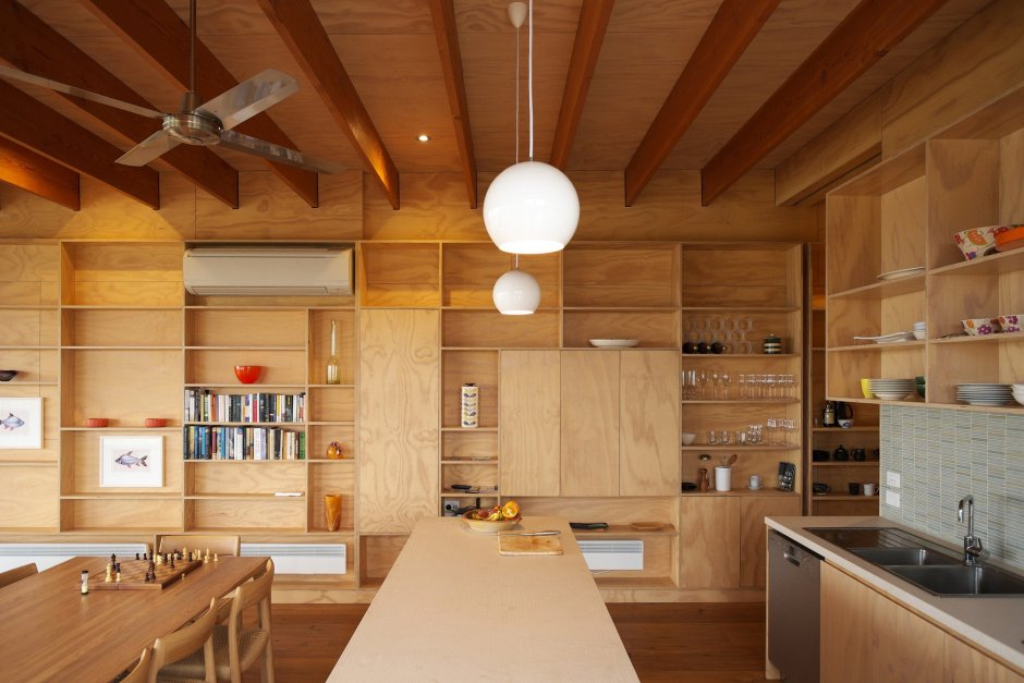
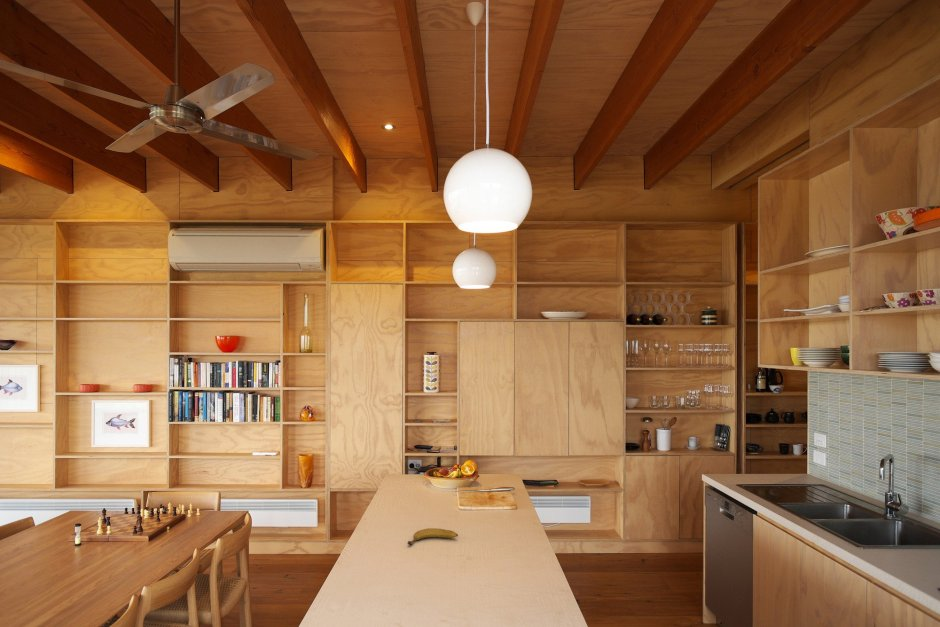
+ fruit (433, 536)
